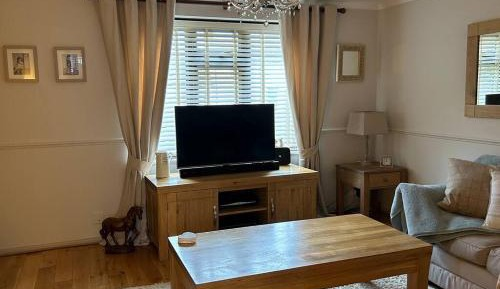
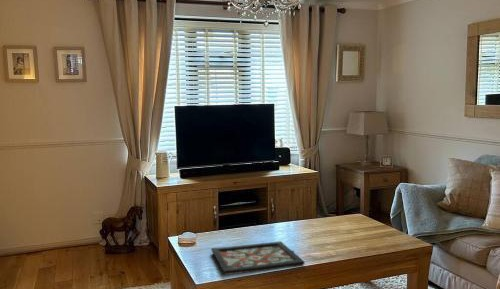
+ decorative tray (255, 256)
